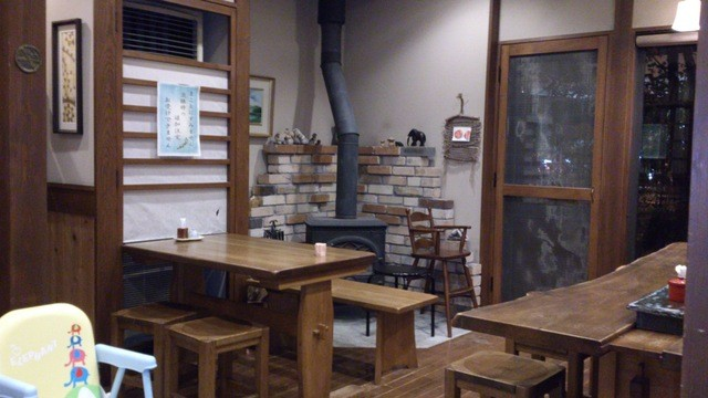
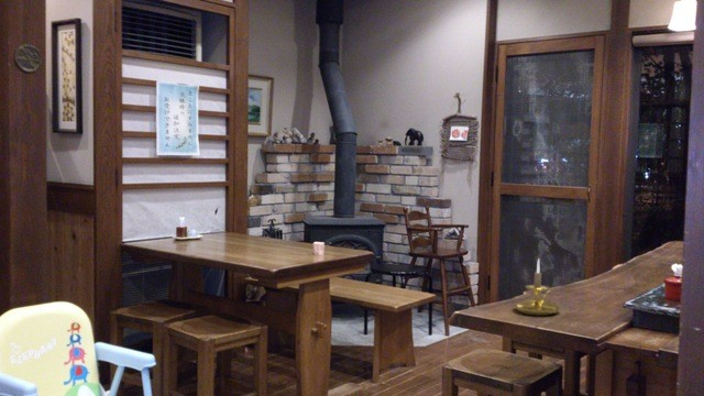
+ candle holder (539, 284)
